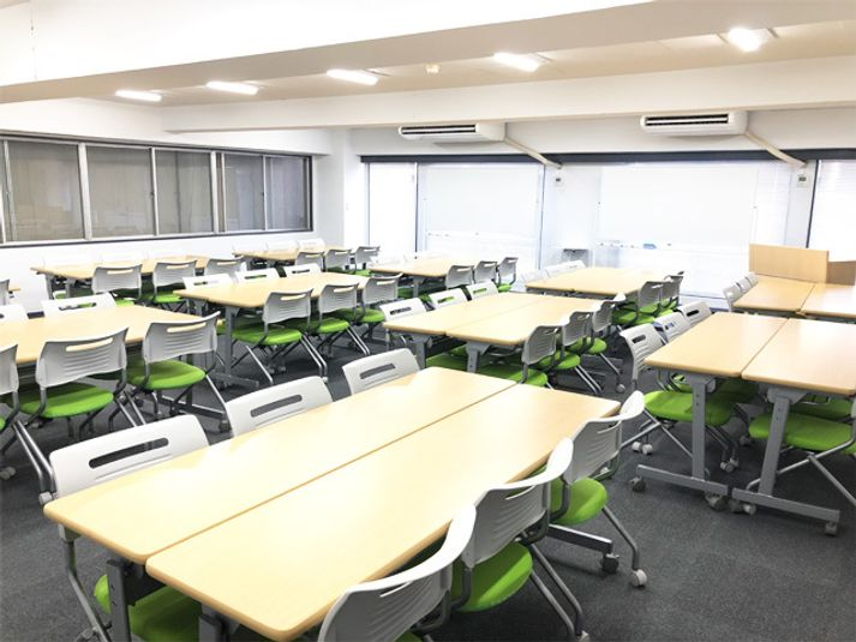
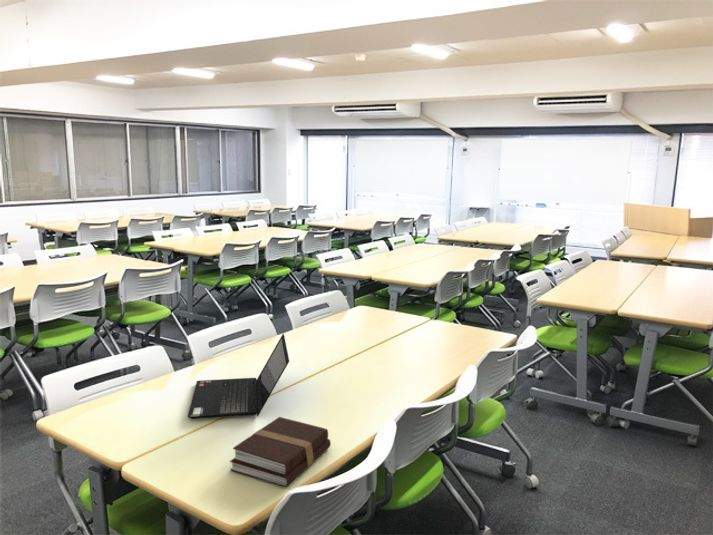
+ laptop computer (239, 378)
+ book (282, 448)
